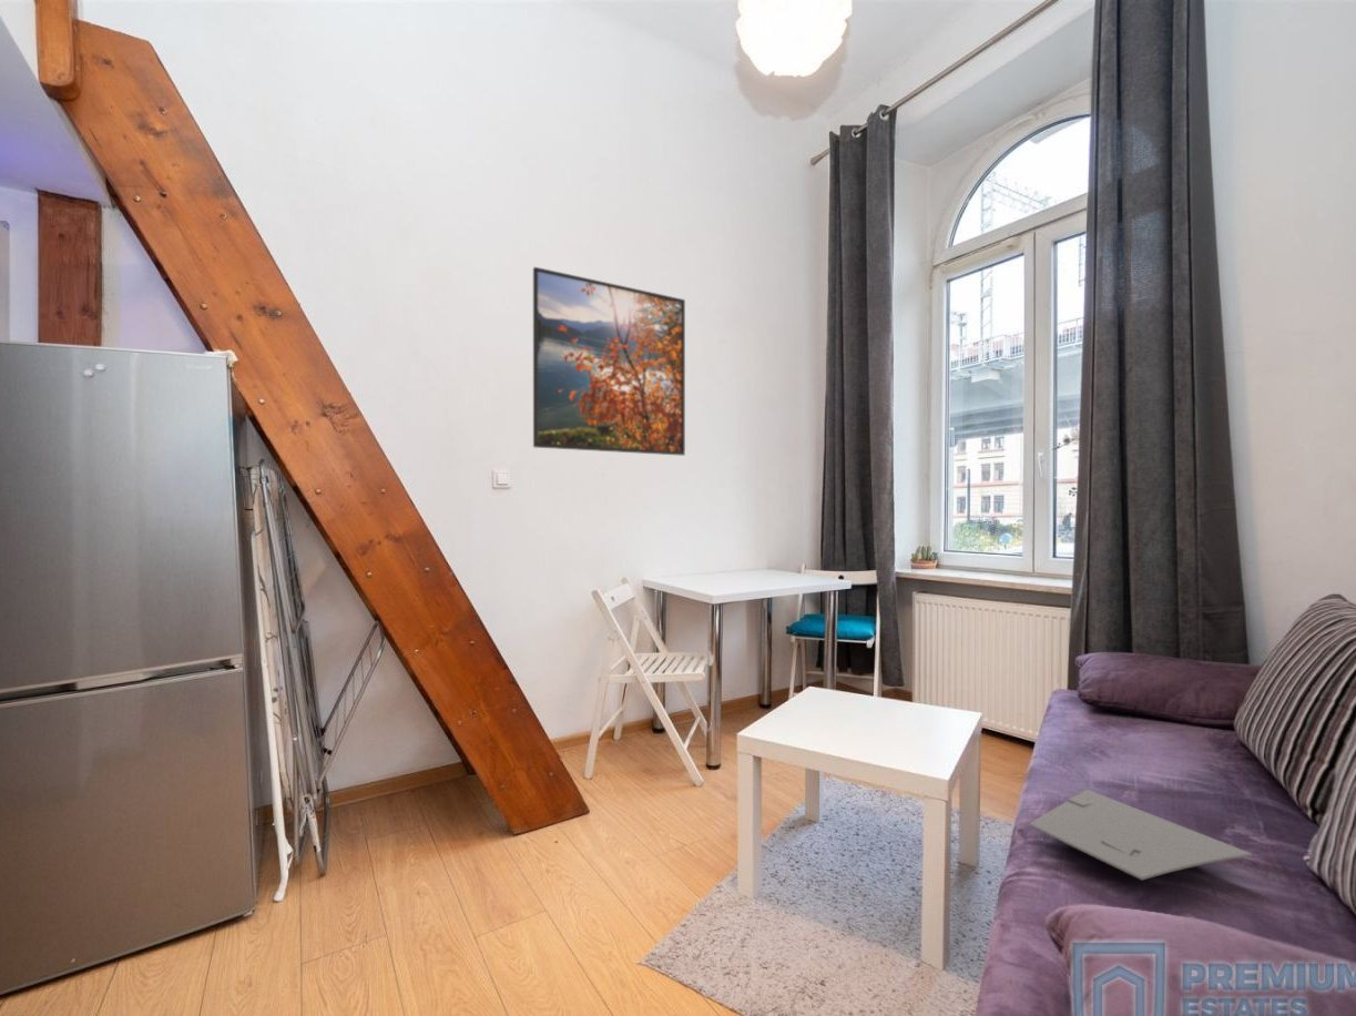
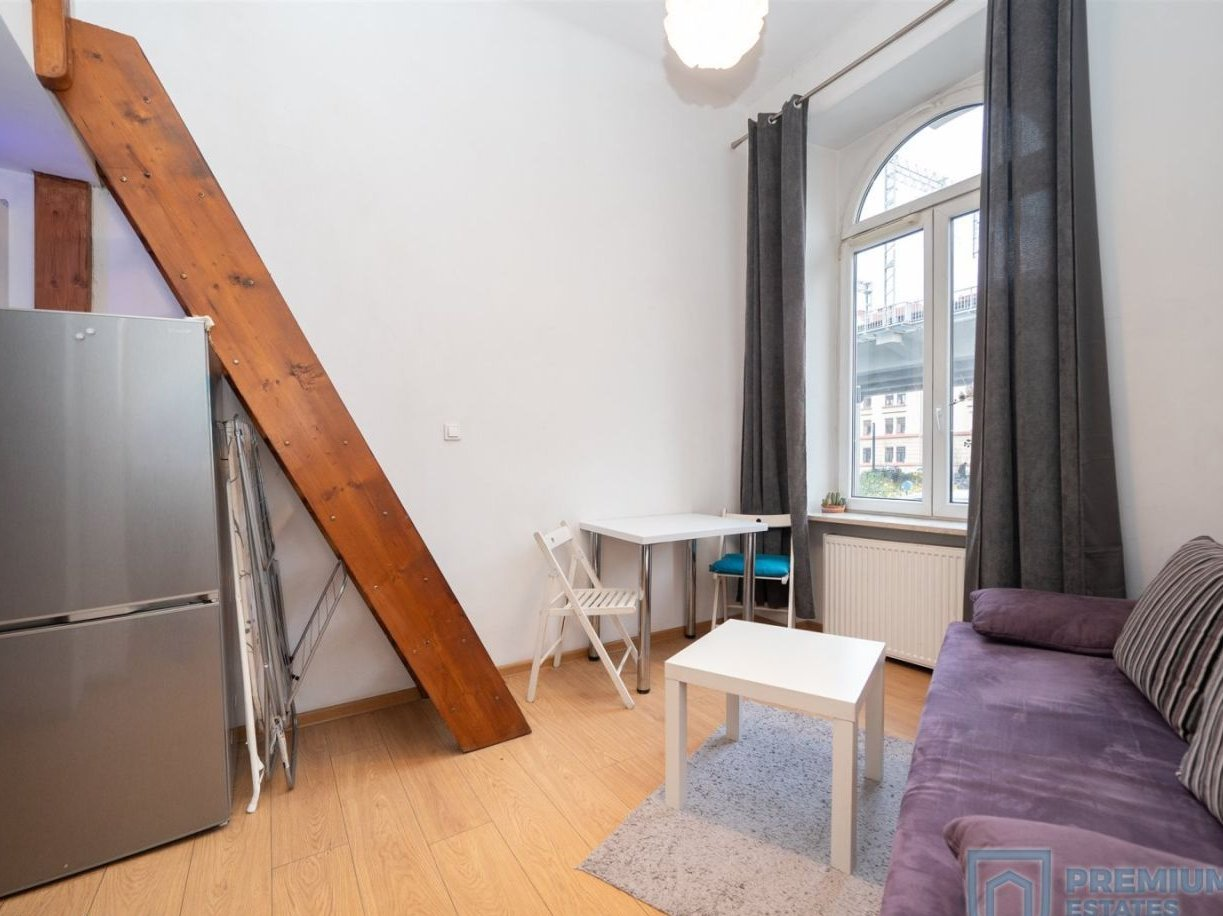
- laptop (1129, 840)
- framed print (614, 368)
